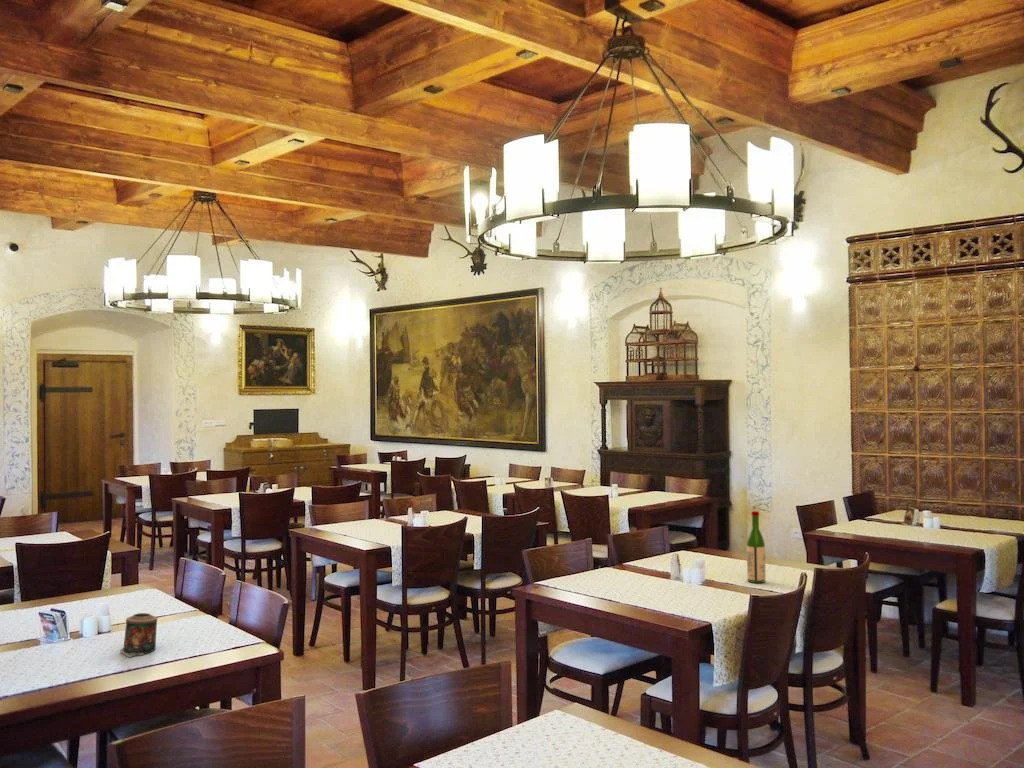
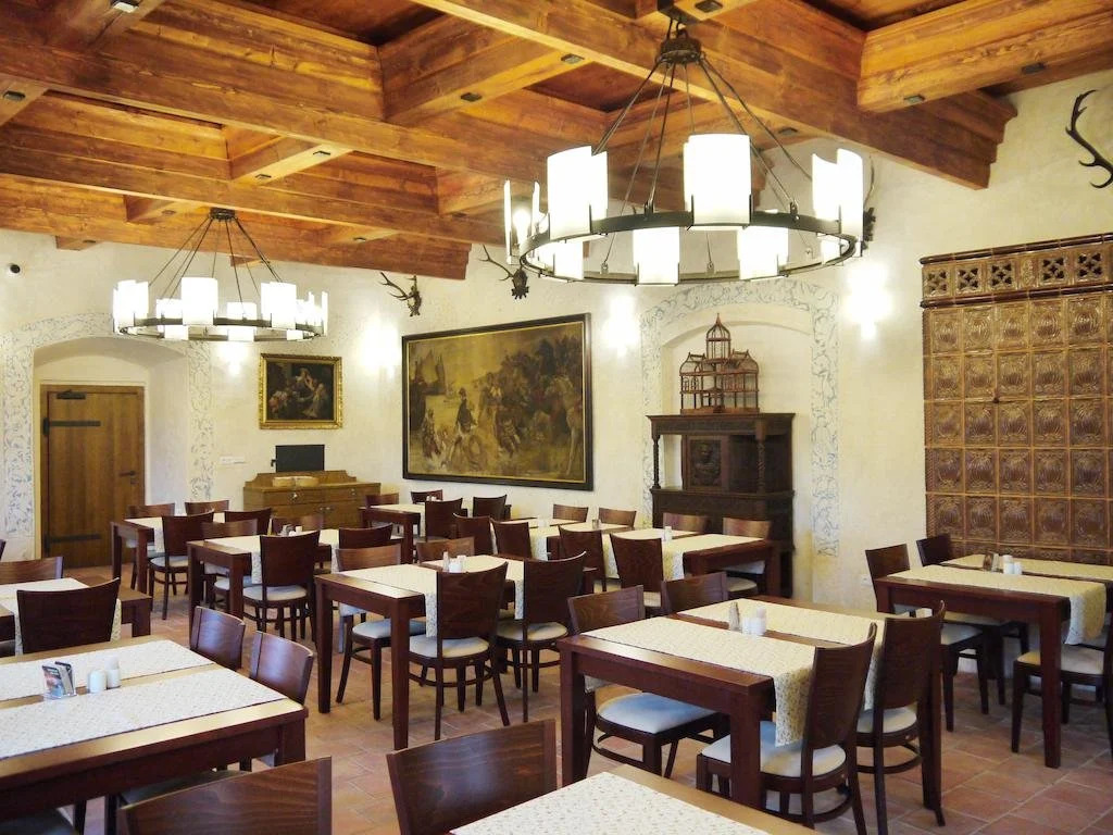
- wine bottle (755, 546)
- candle (137, 633)
